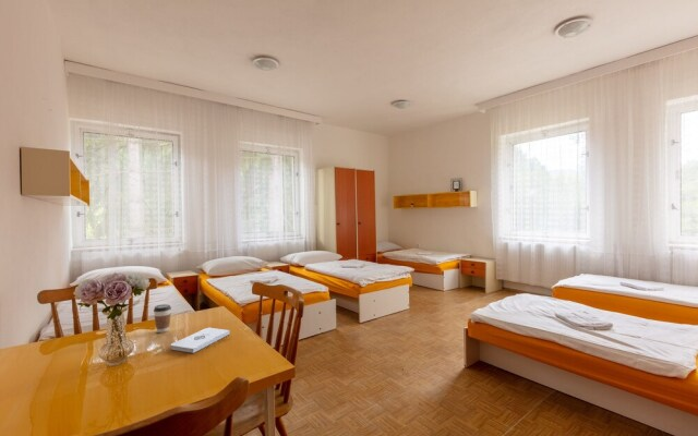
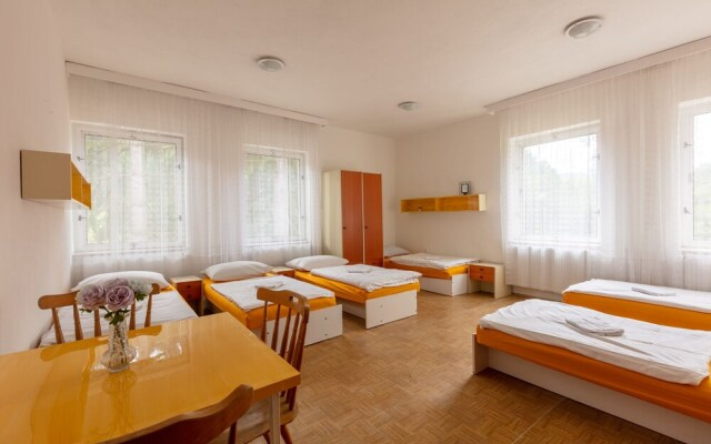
- coffee cup (163, 318)
- notepad (201, 339)
